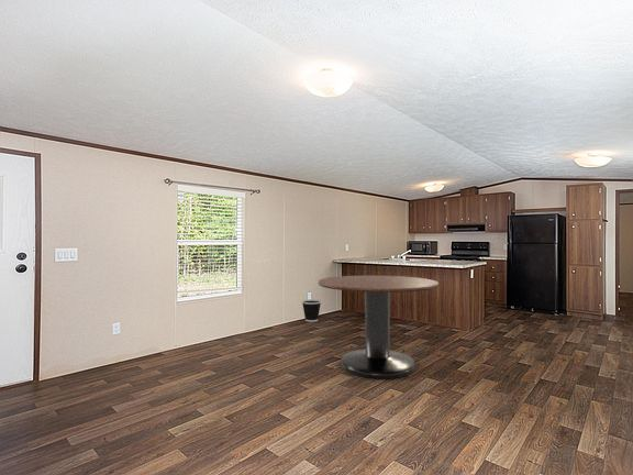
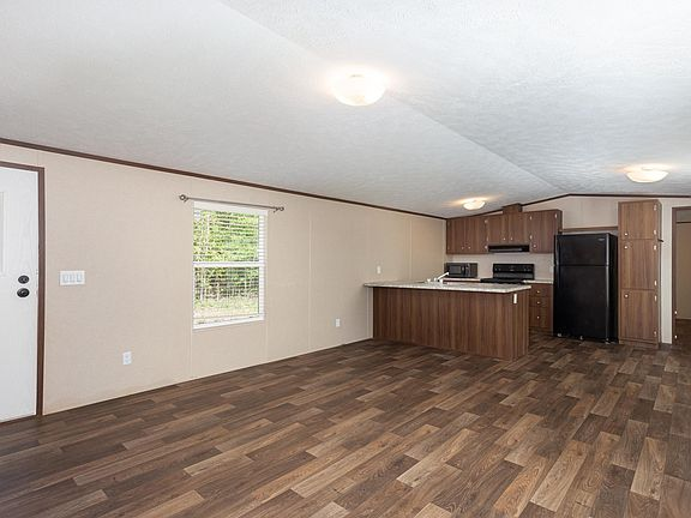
- dining table (377, 322)
- wastebasket (311, 310)
